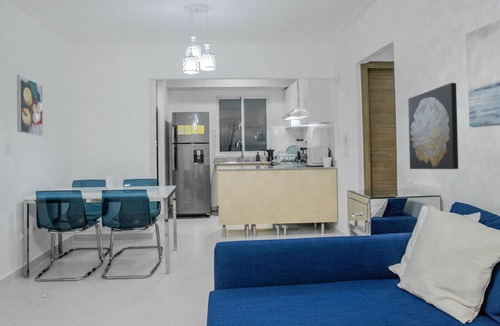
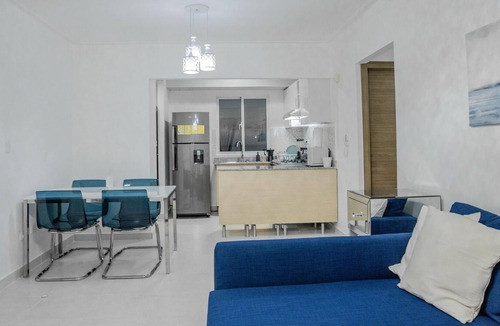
- wall art (430, 130)
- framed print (30, 107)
